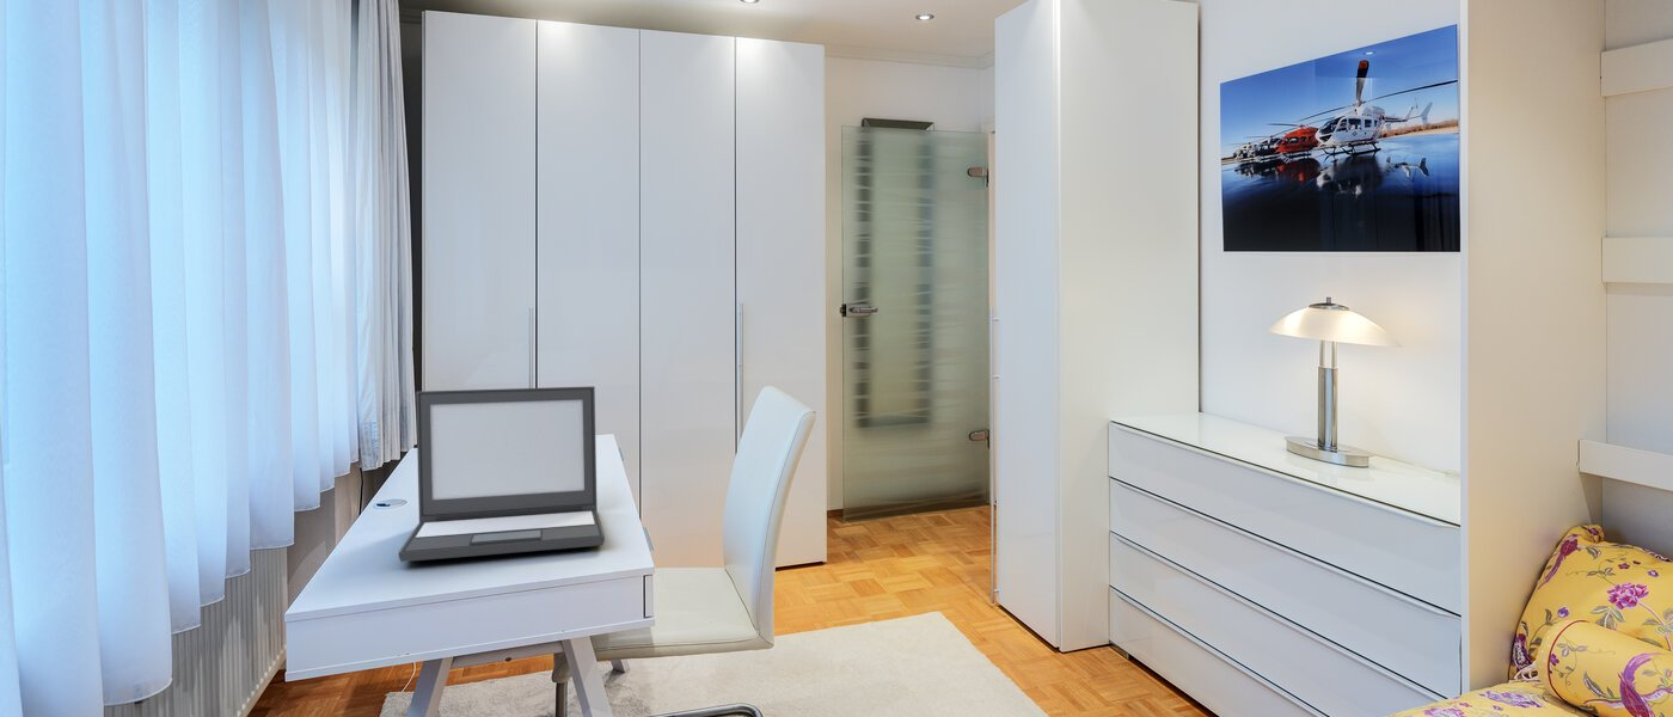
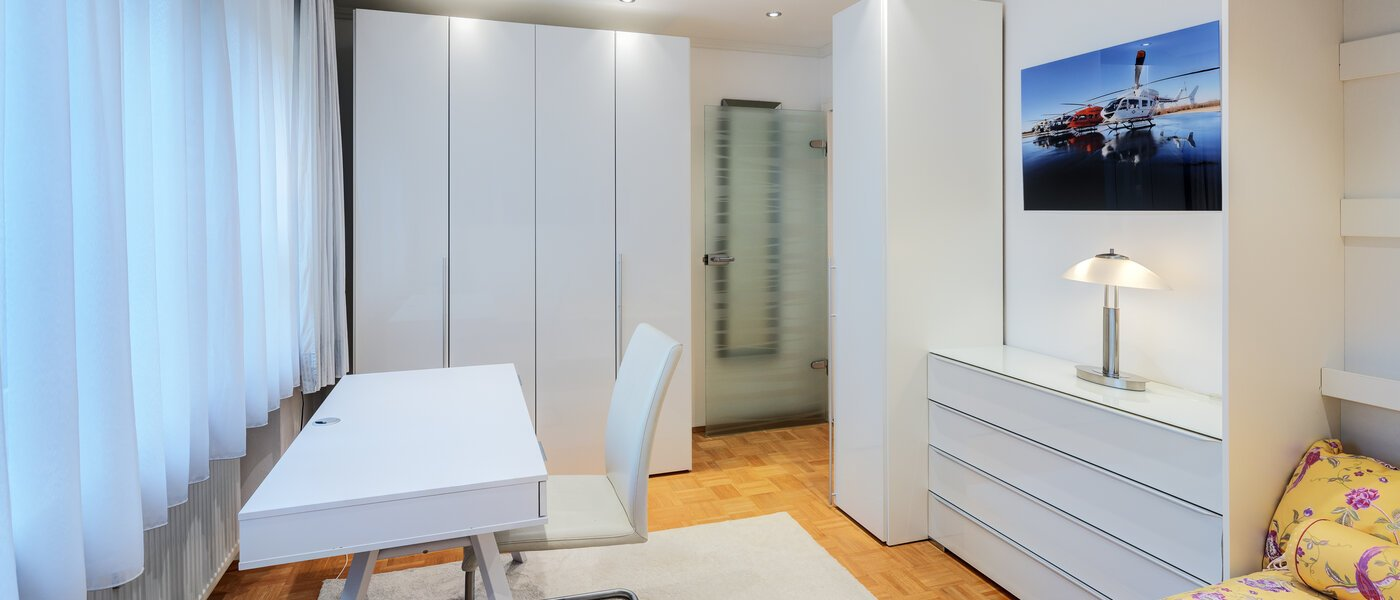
- laptop (507, 465)
